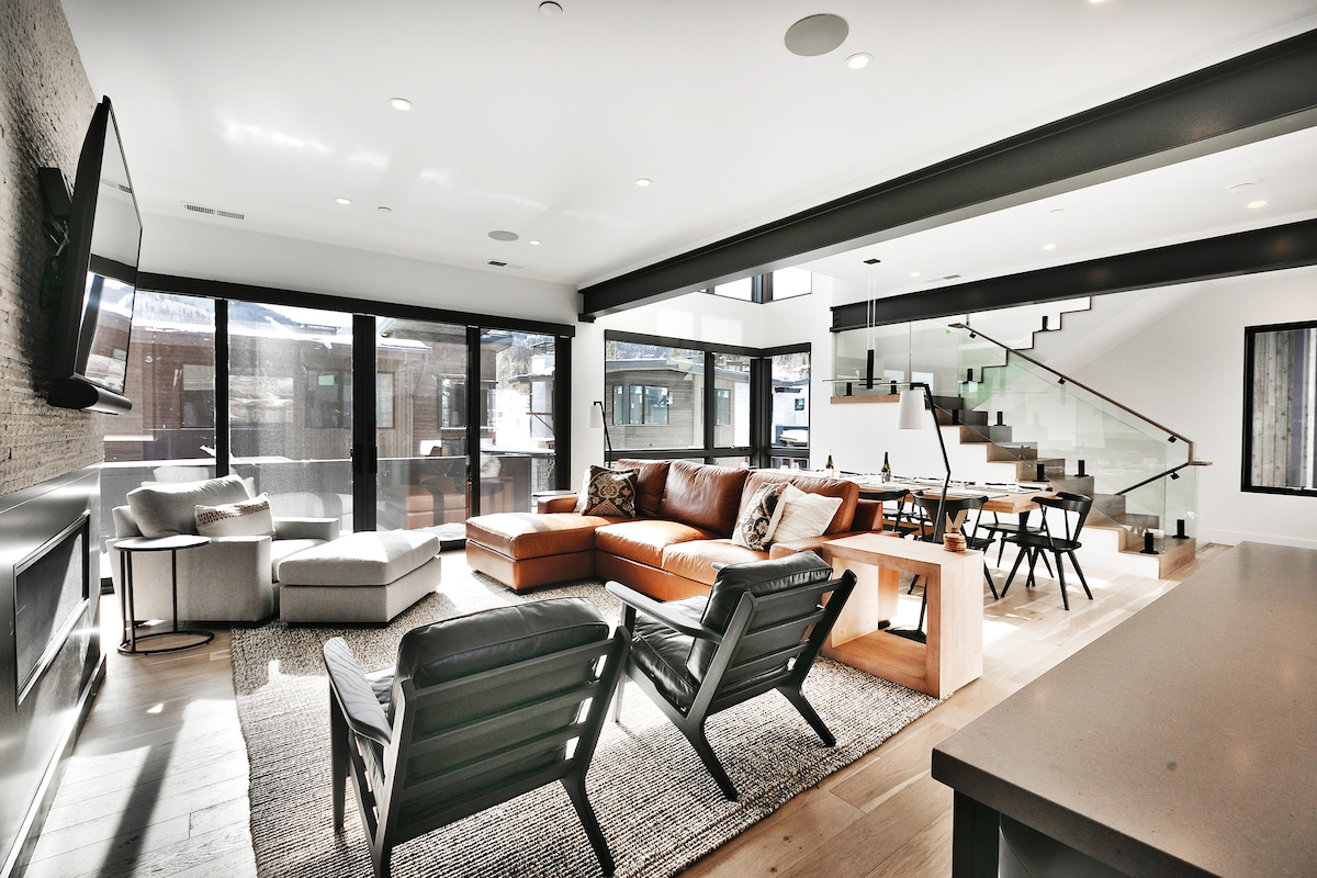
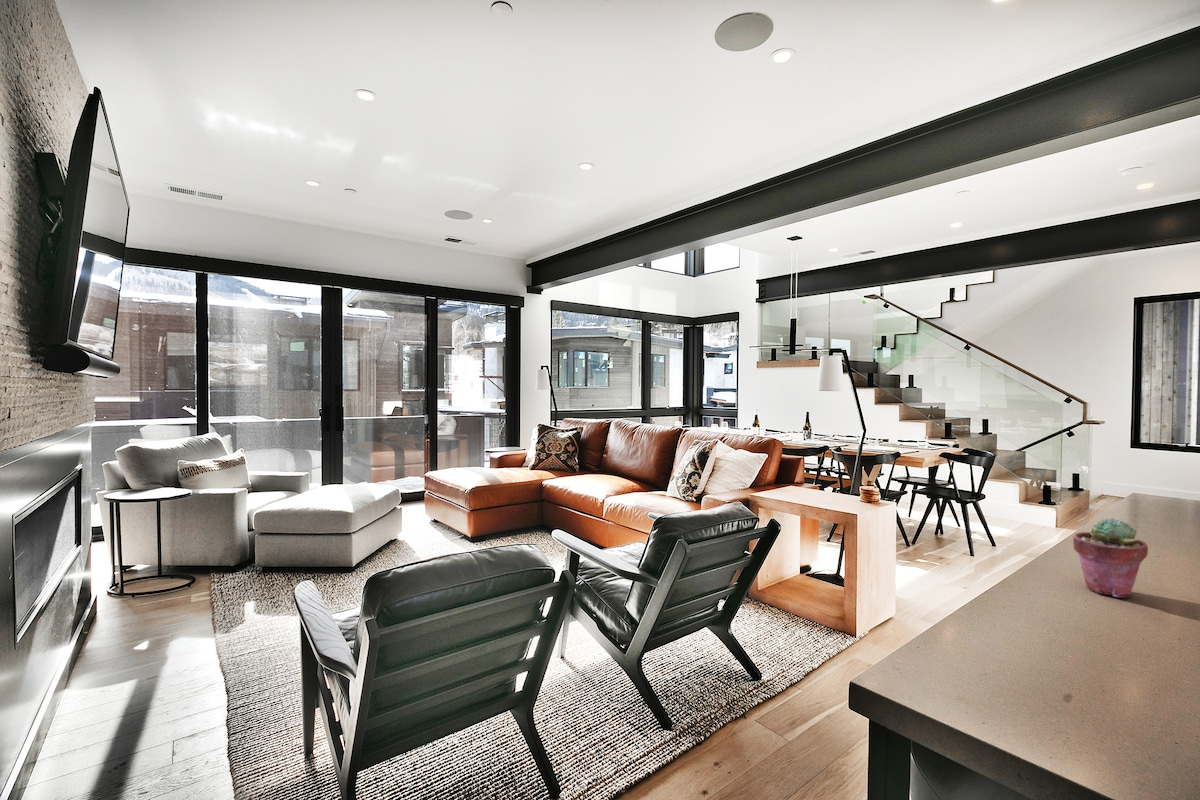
+ potted succulent (1109, 554)
